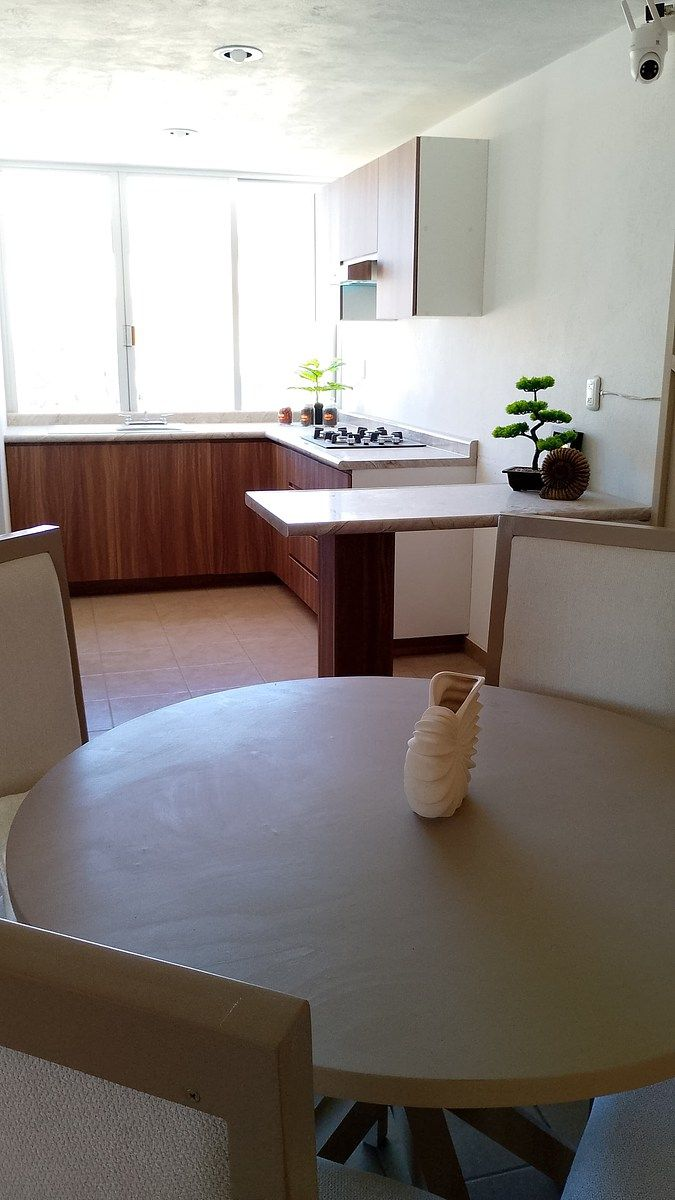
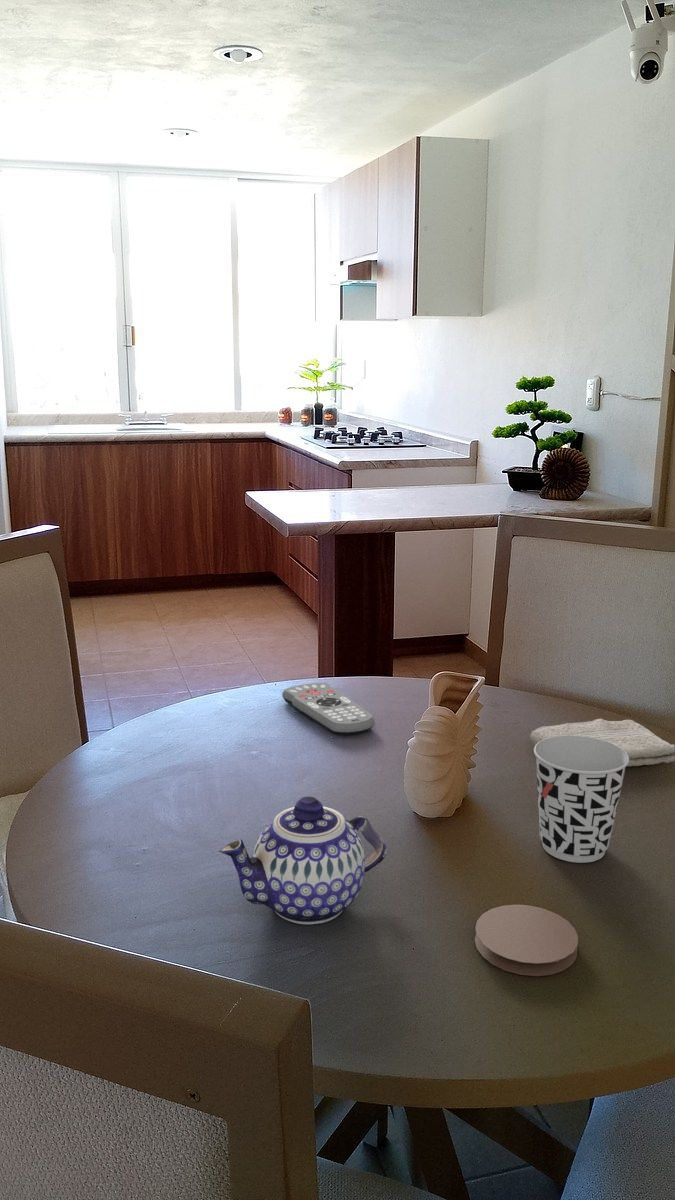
+ coaster (526, 938)
+ remote control (329, 708)
+ teapot (306, 853)
+ cup (577, 800)
+ washcloth (604, 740)
